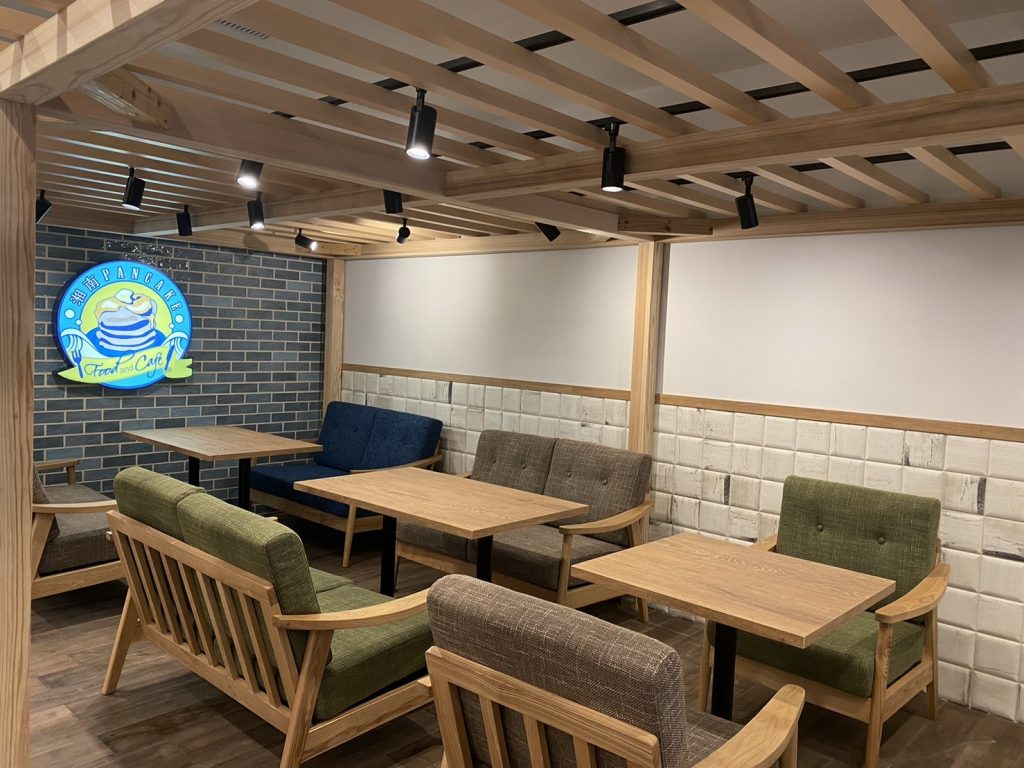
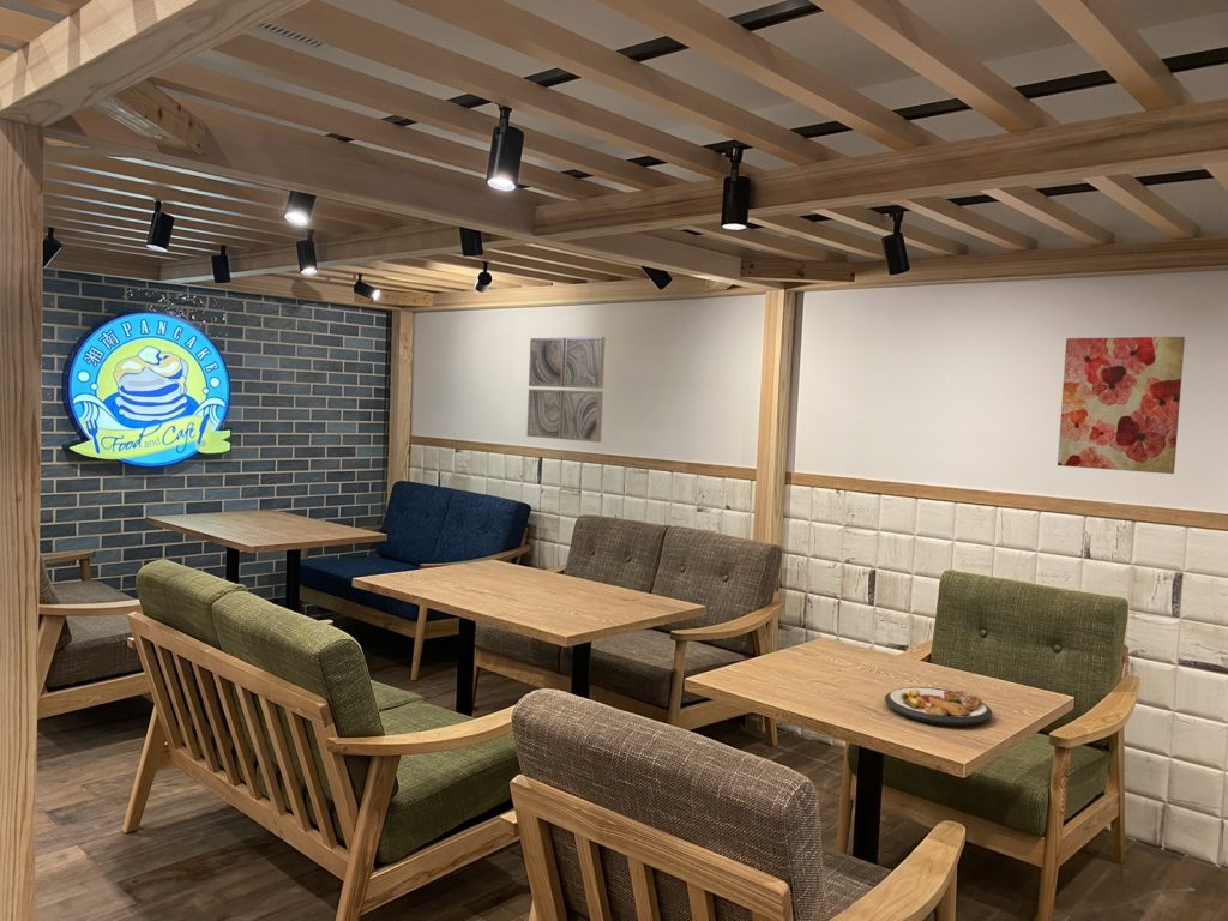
+ wall art (1118, 403)
+ wall art (564, 390)
+ plate (938, 702)
